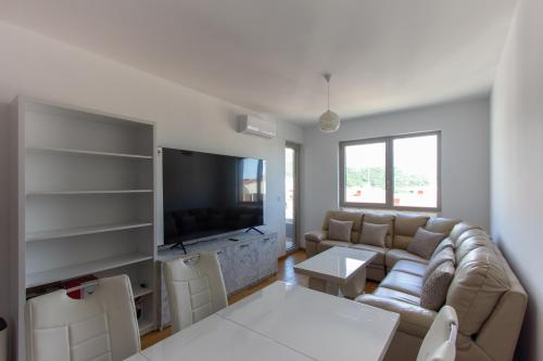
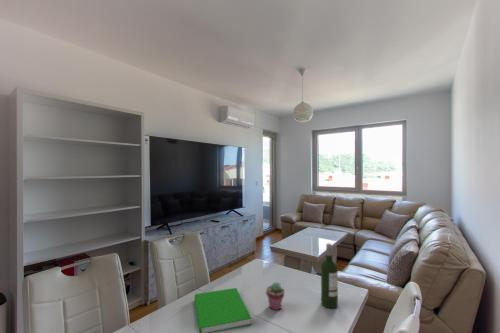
+ potted succulent (275, 294)
+ wine bottle (329, 274)
+ book (220, 308)
